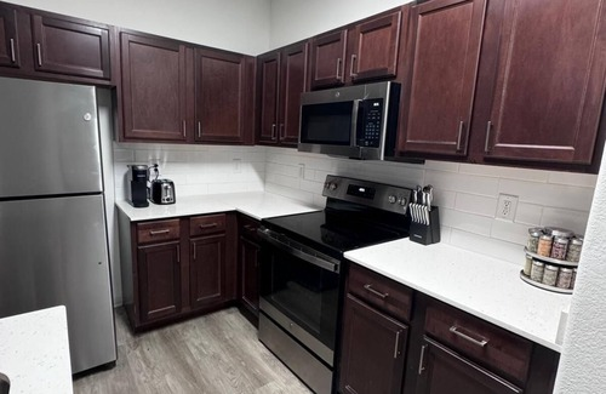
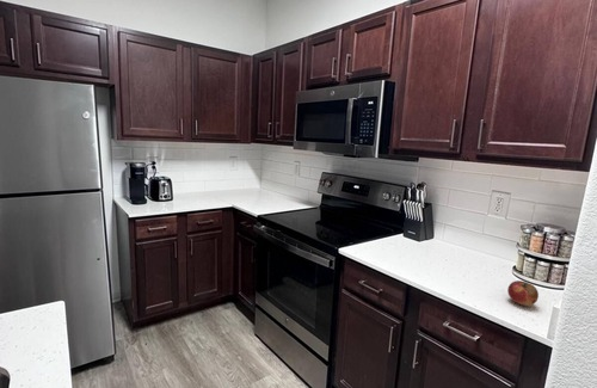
+ fruit (523, 292)
